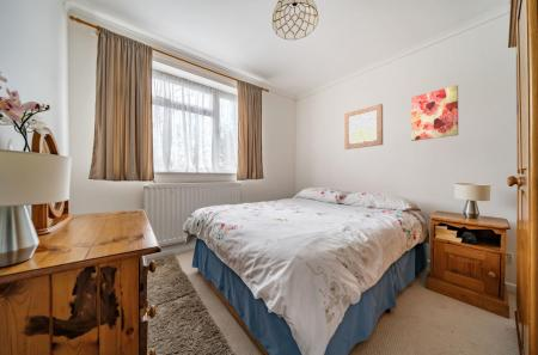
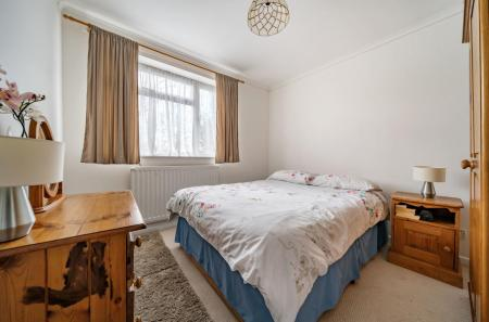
- wall art (362, 128)
- wall art (433, 115)
